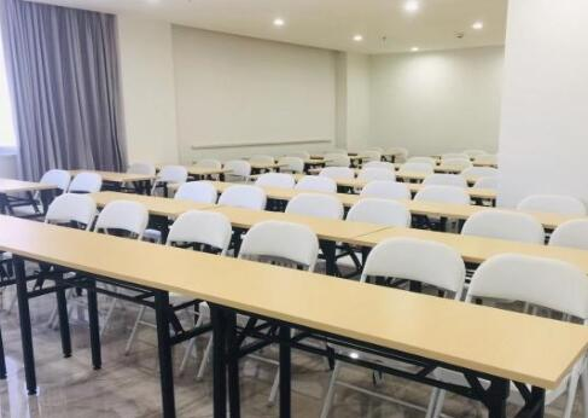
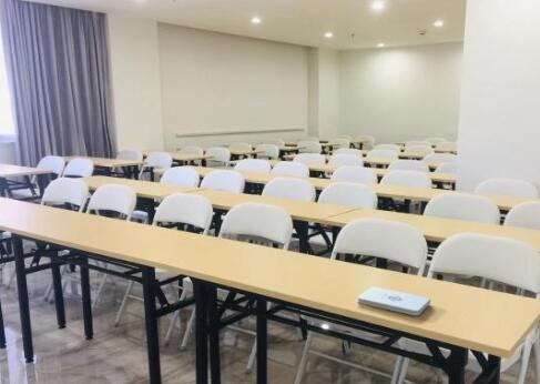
+ notepad (393, 300)
